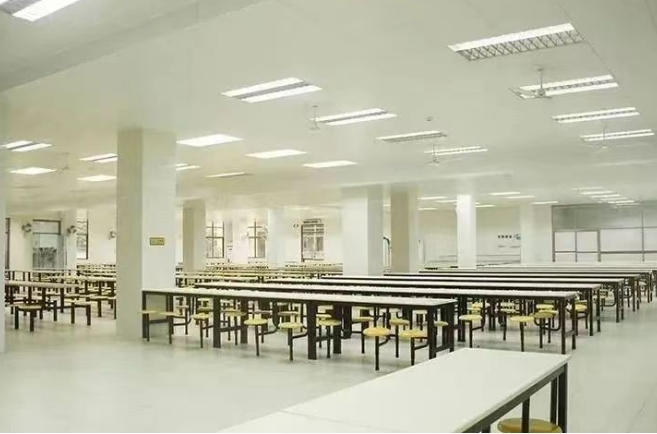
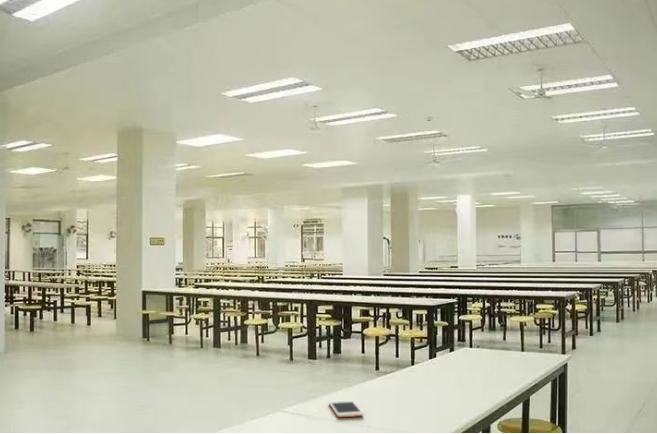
+ cell phone (345, 408)
